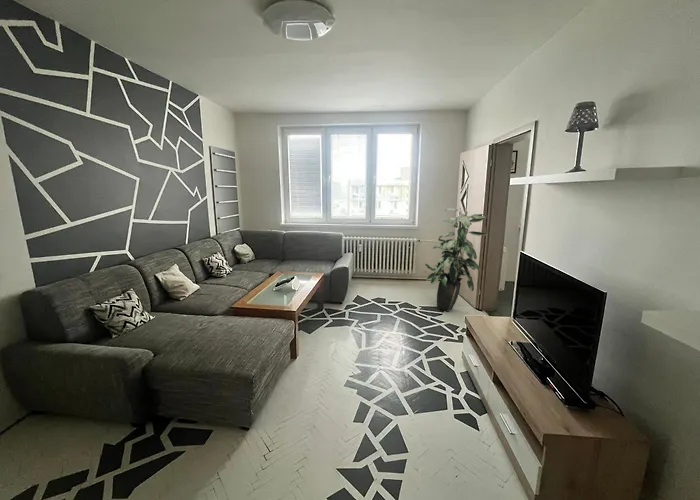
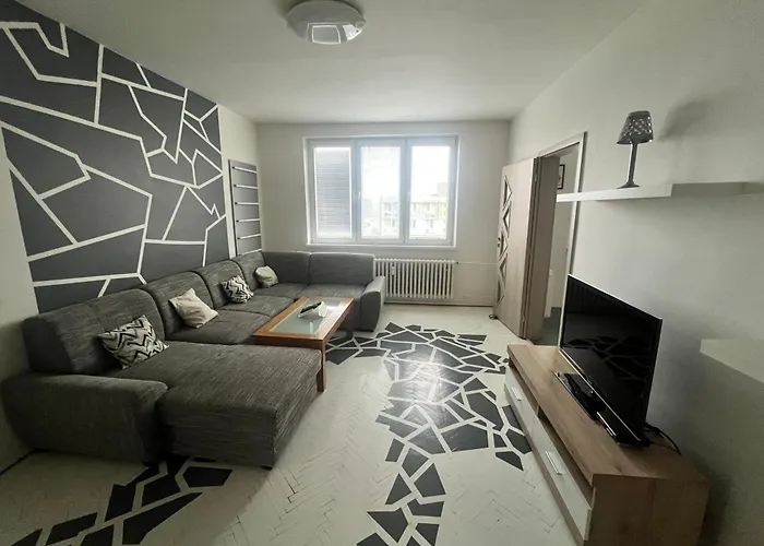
- indoor plant (454, 260)
